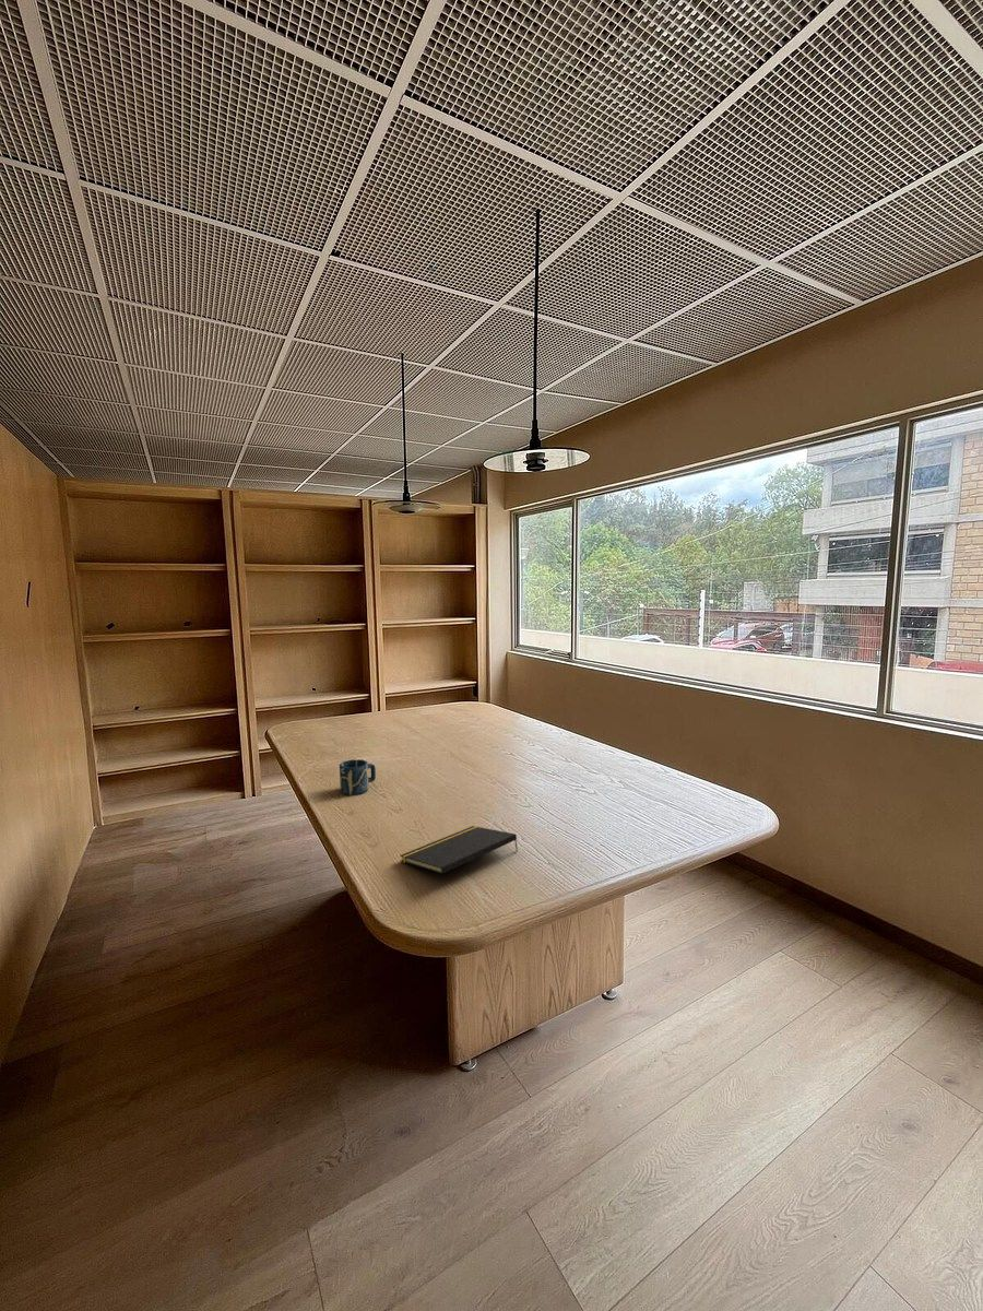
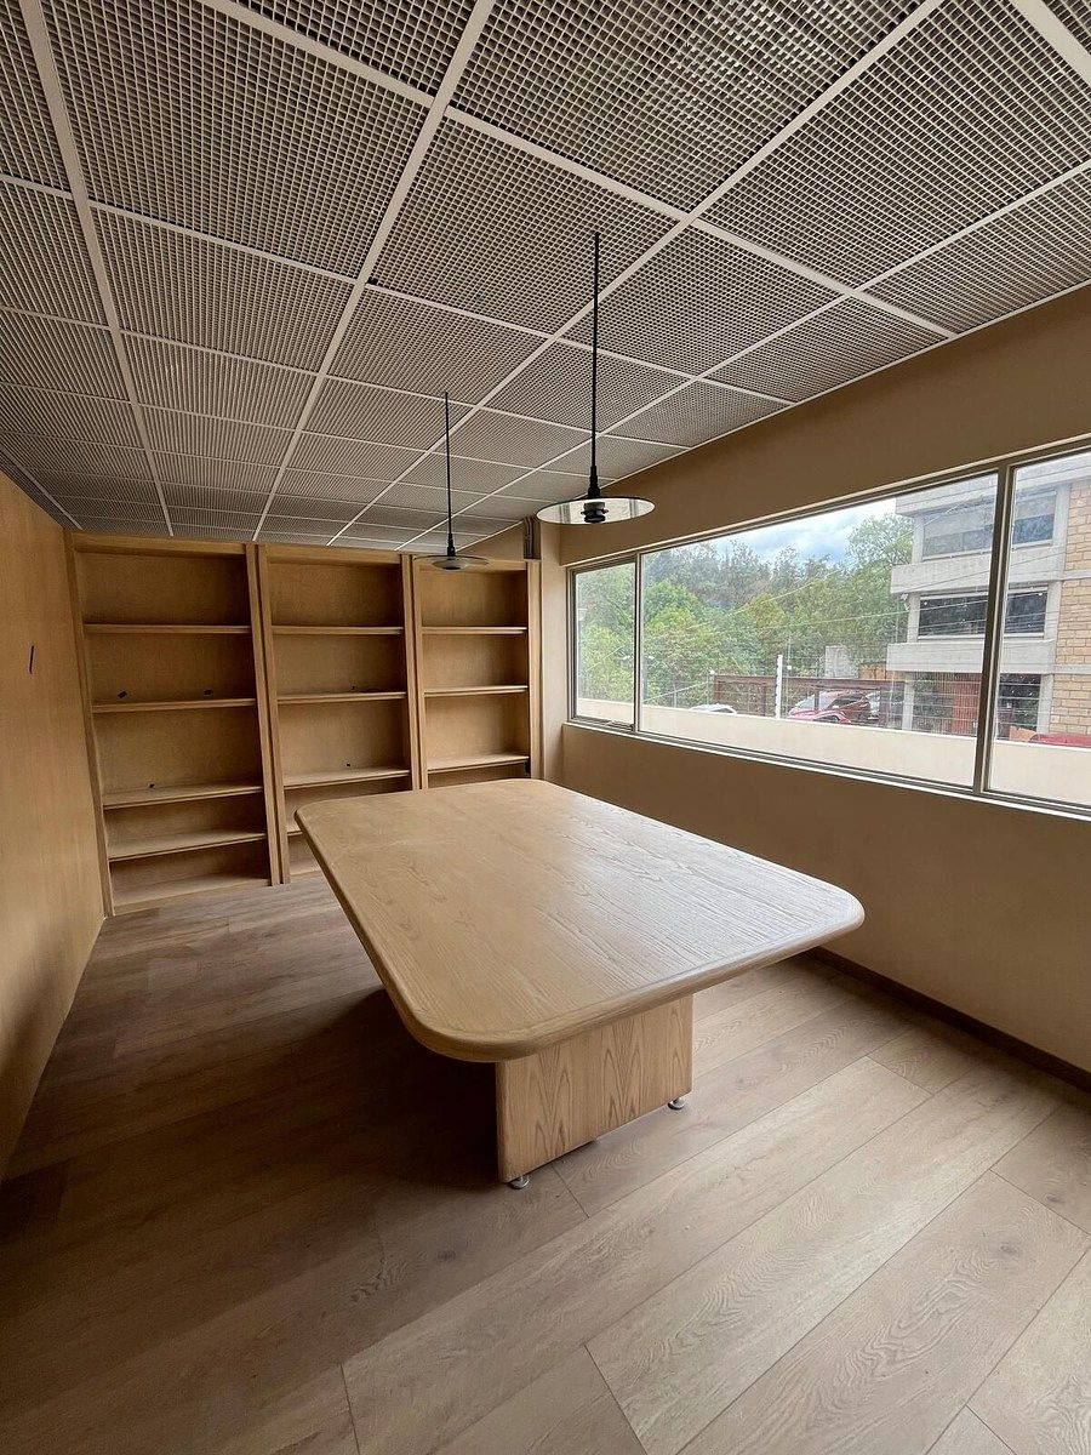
- cup (358, 776)
- notepad (459, 847)
